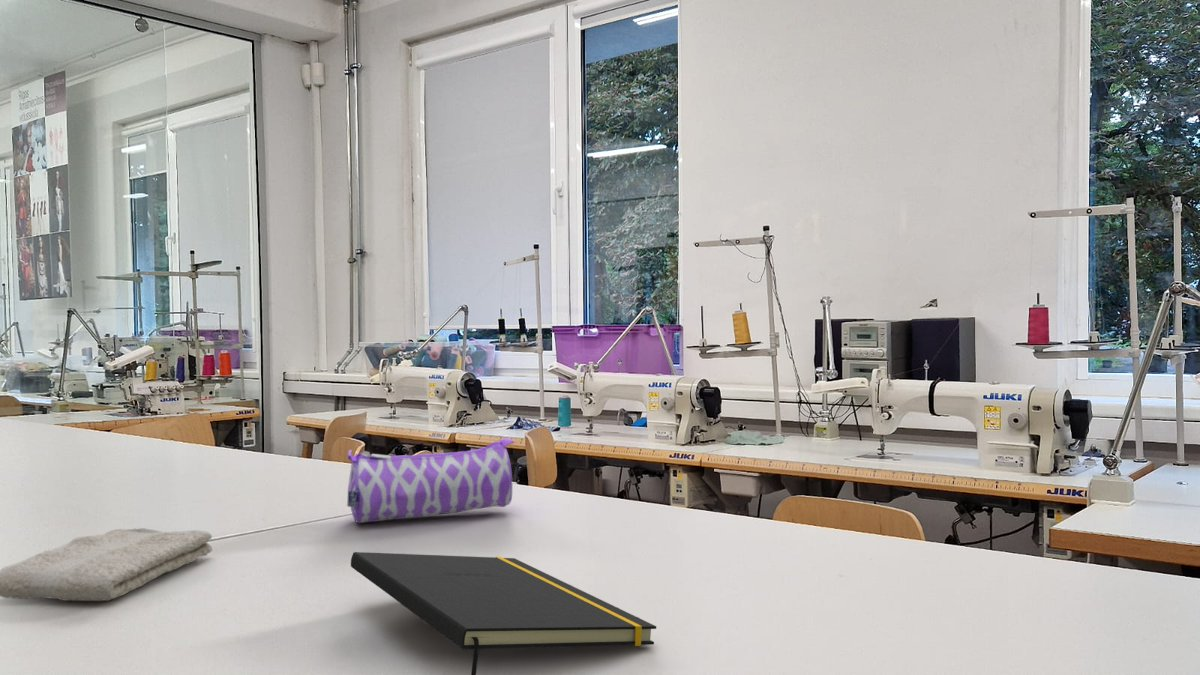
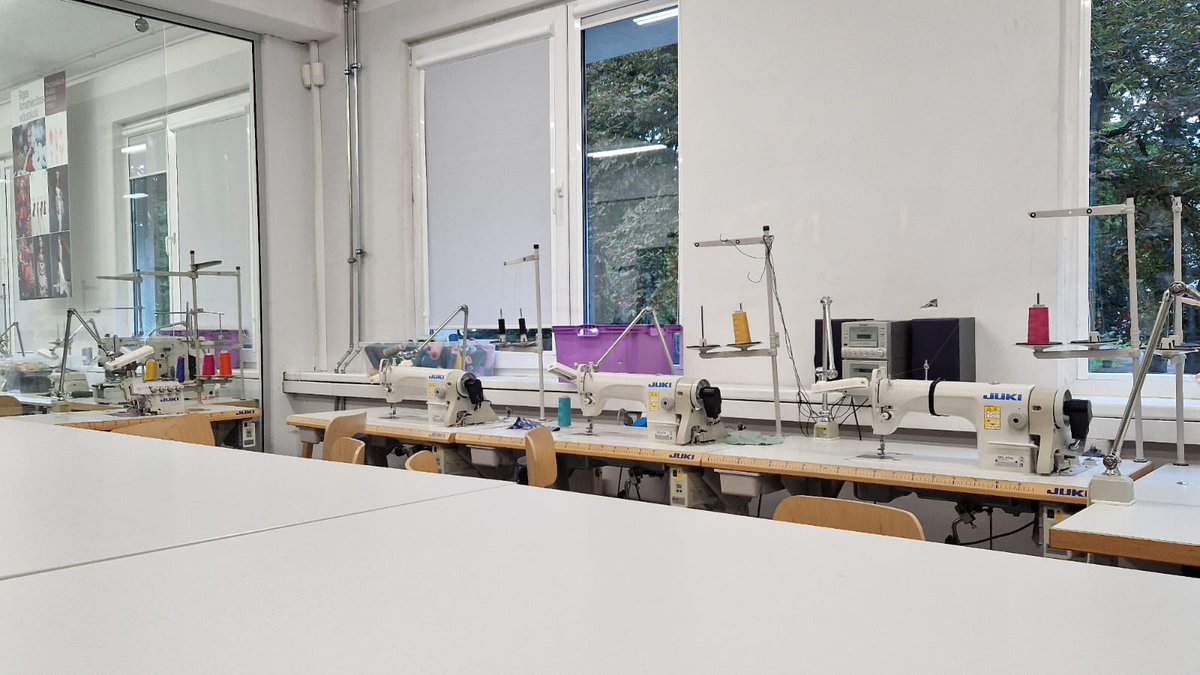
- pencil case (429, 479)
- notepad (493, 595)
- washcloth (112, 560)
